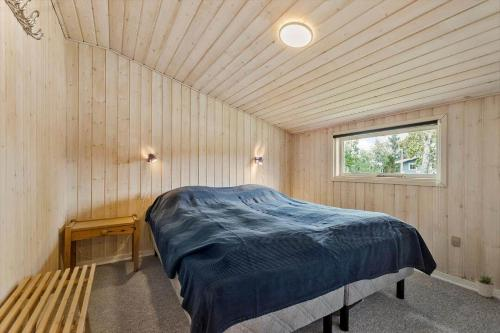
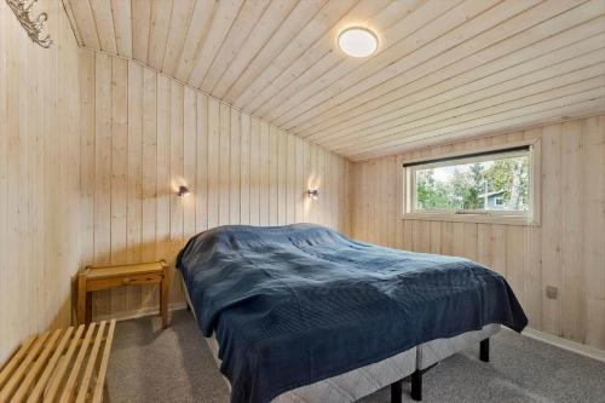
- potted plant (484, 283)
